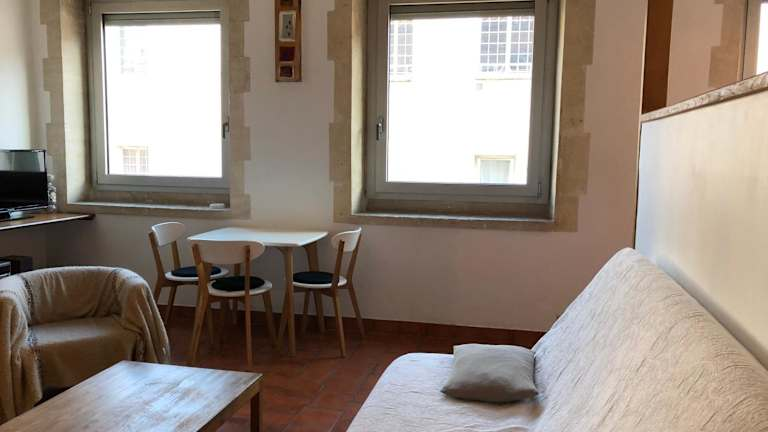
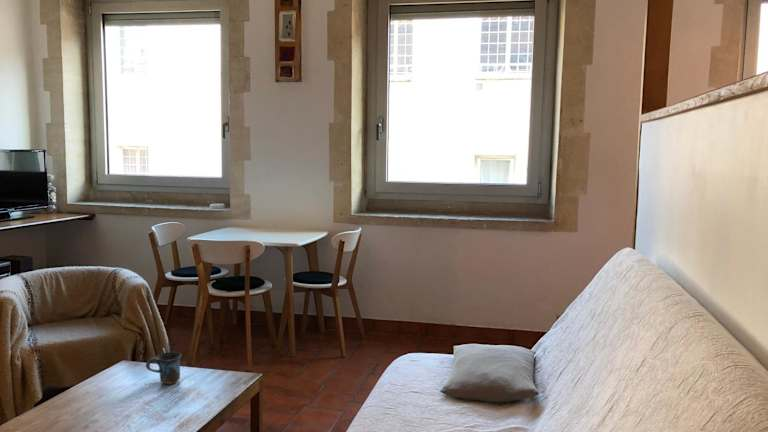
+ mug (164, 368)
